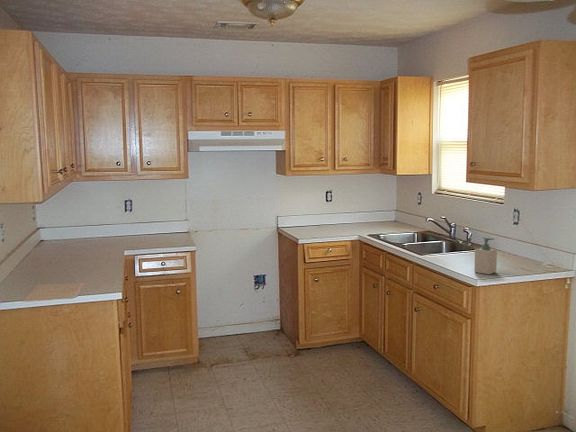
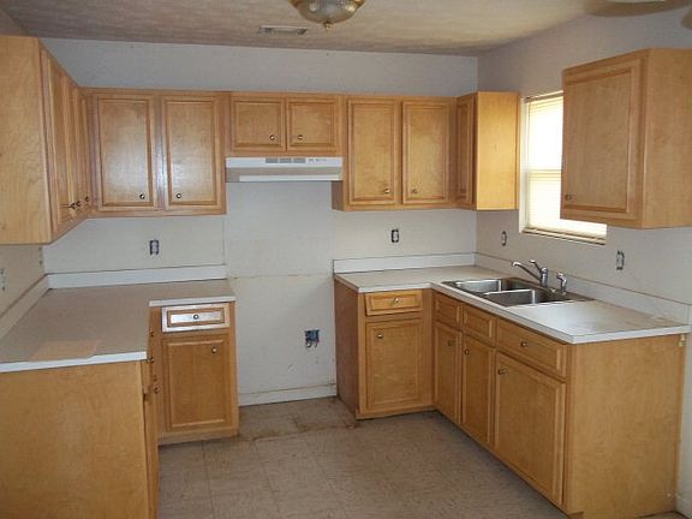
- soap bottle (485, 254)
